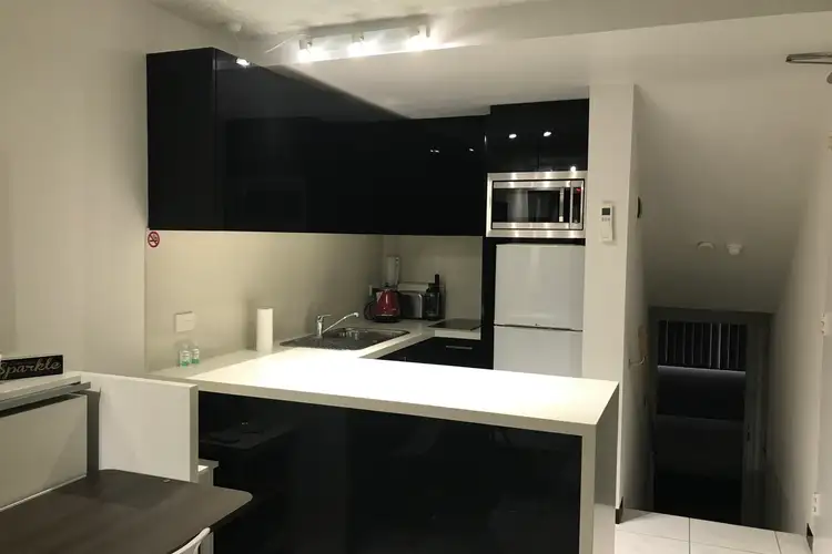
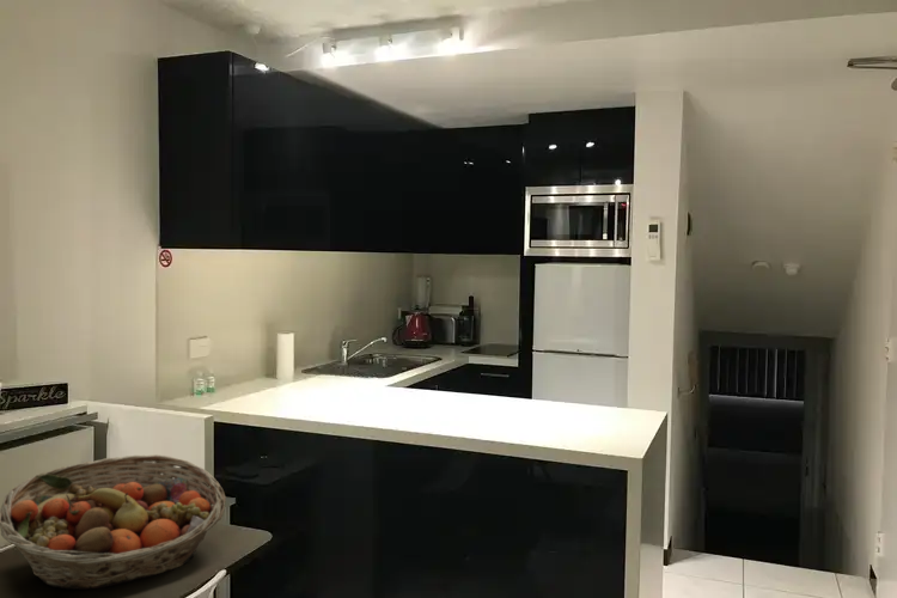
+ fruit basket (118, 517)
